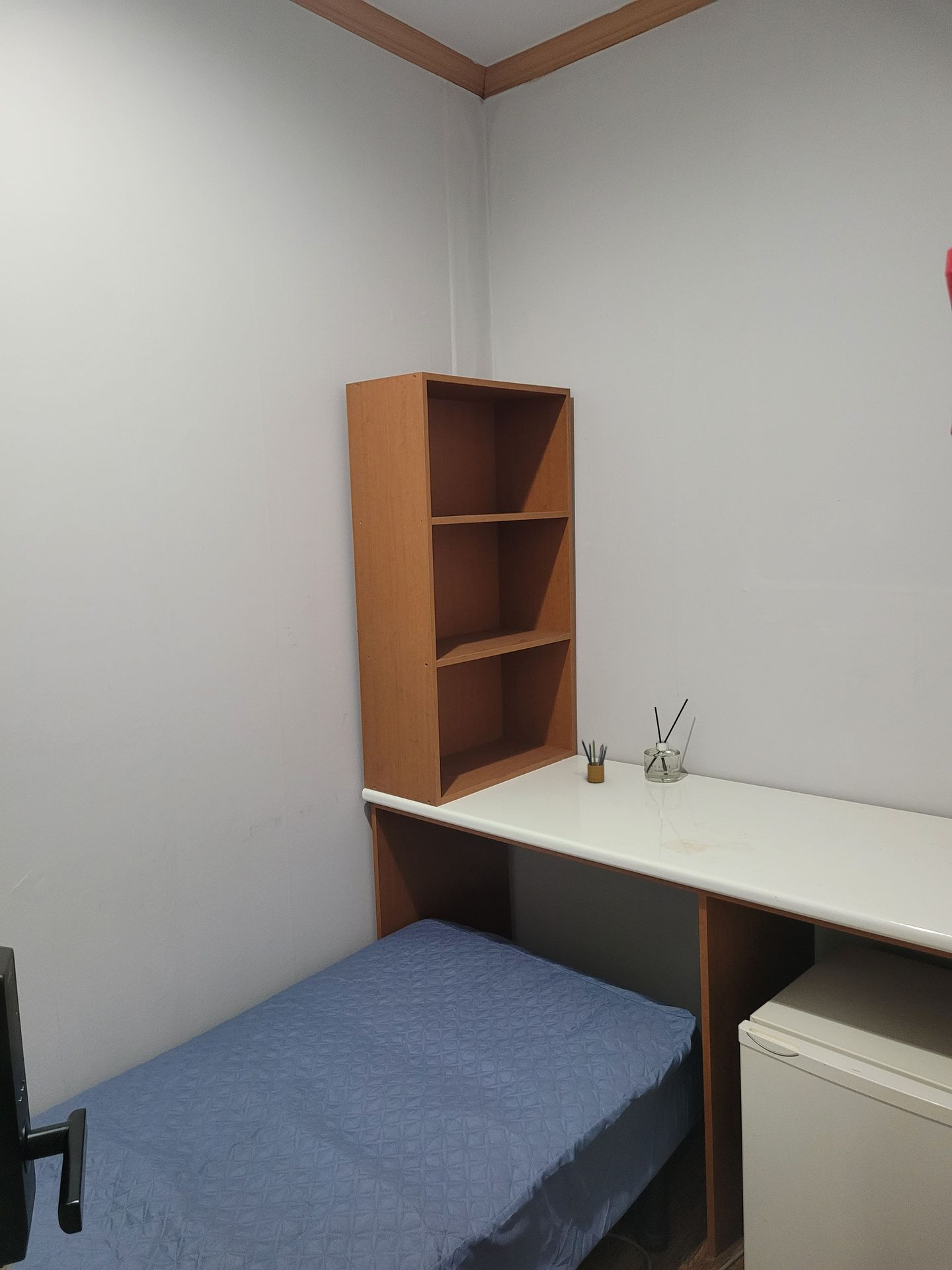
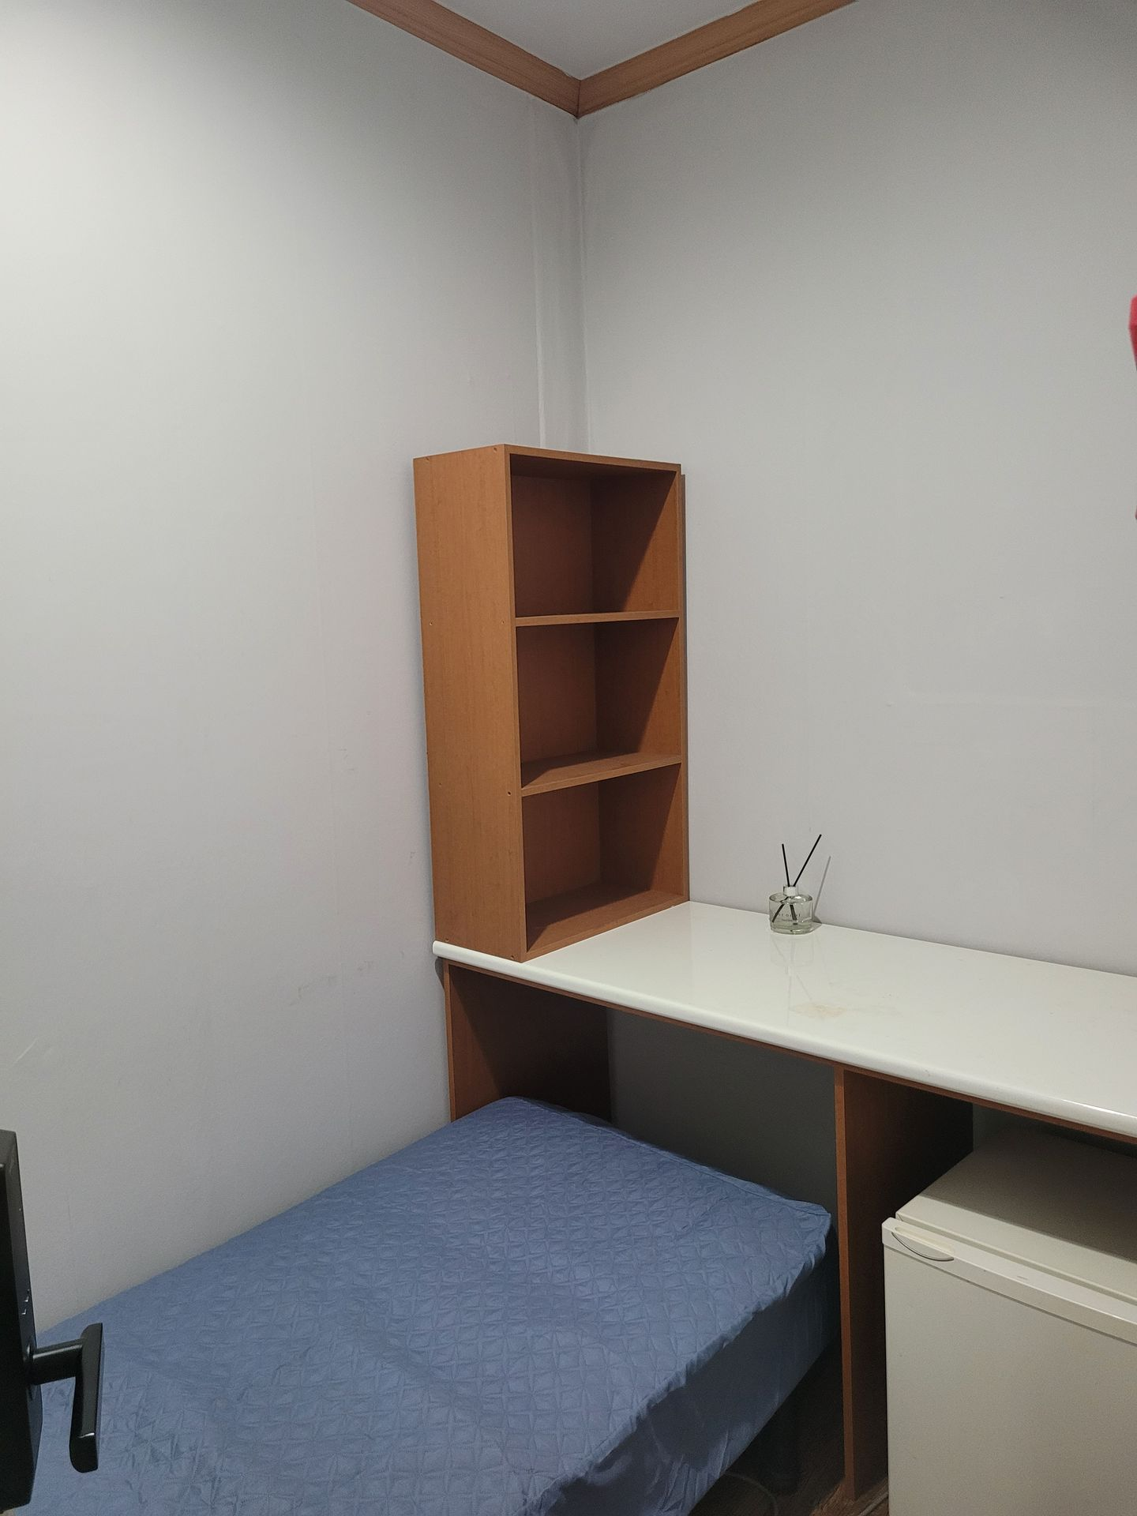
- pencil box (594, 759)
